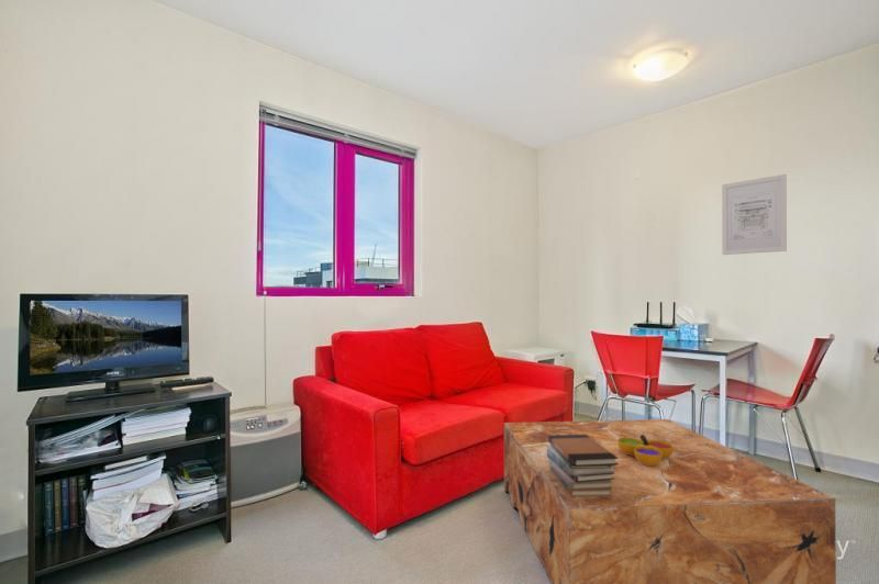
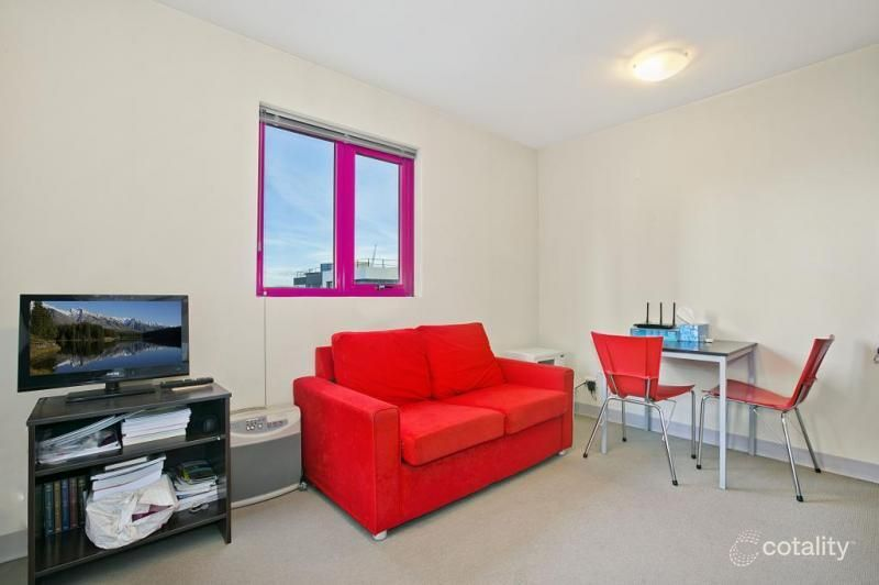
- book stack (579, 462)
- coffee table (632, 492)
- wall art (753, 216)
- decorative bowl (649, 446)
